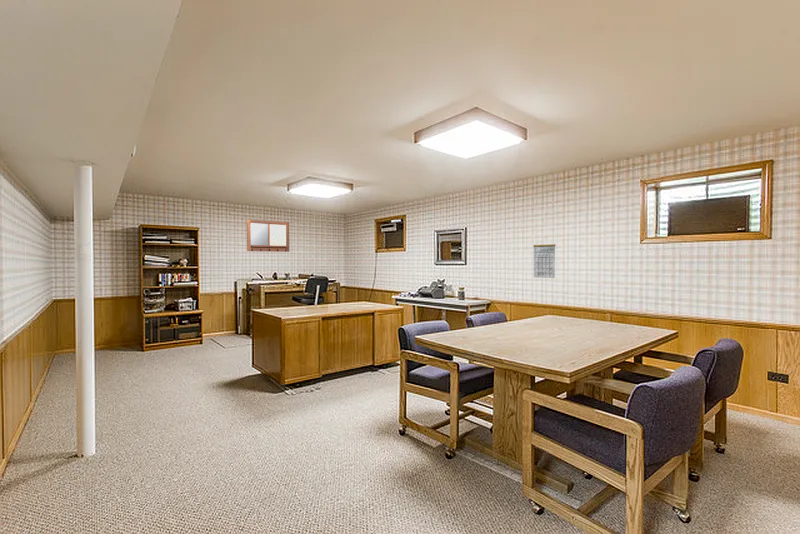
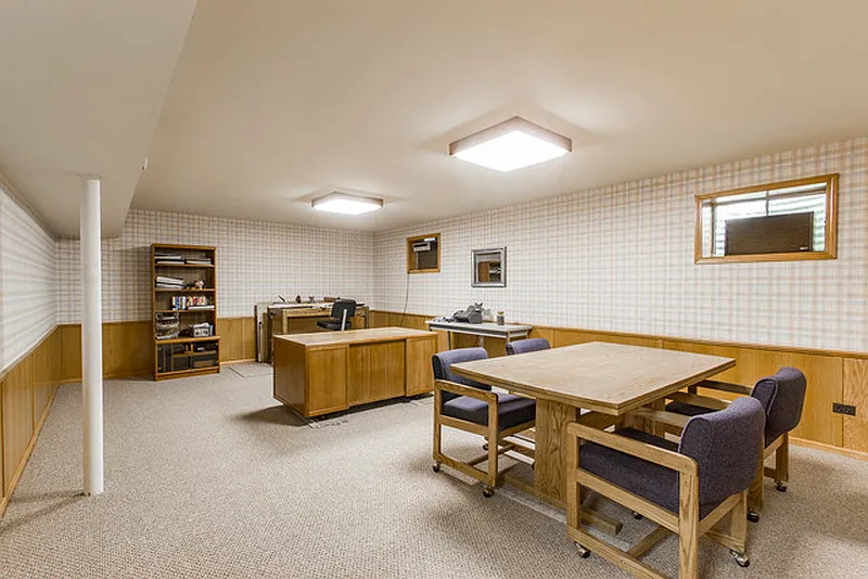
- writing board (269, 236)
- calendar (544, 257)
